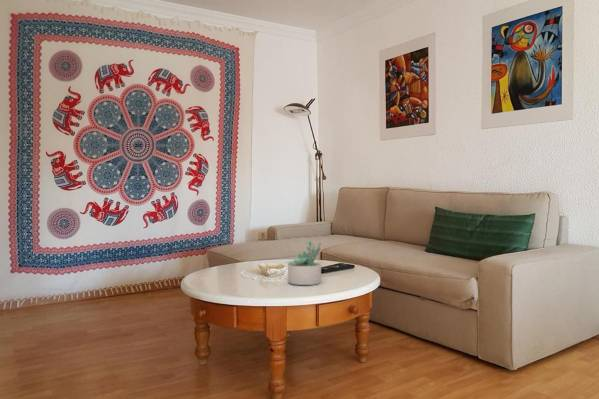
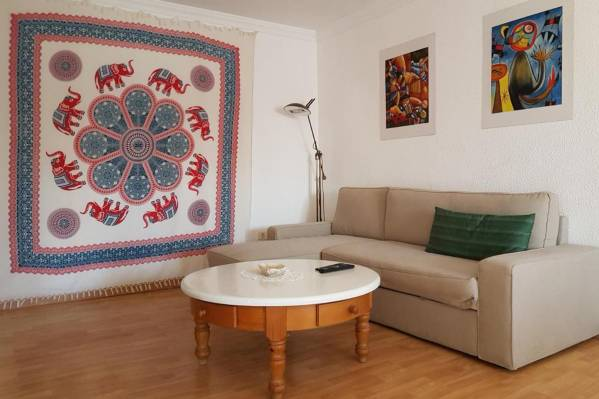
- succulent plant (303, 260)
